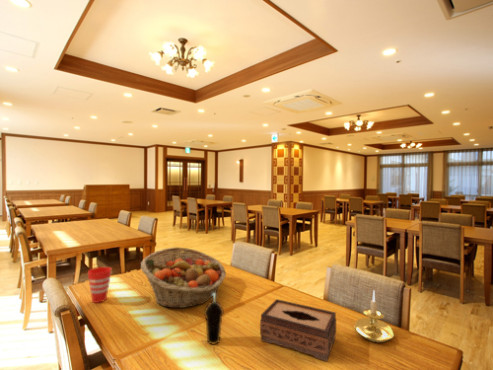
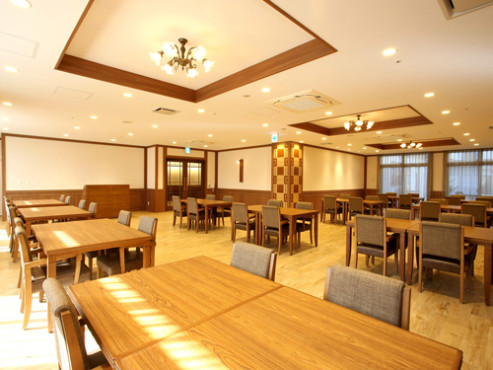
- candle holder (373, 312)
- fruit basket (185, 273)
- cup (213, 317)
- cup (99, 285)
- tissue box (298, 326)
